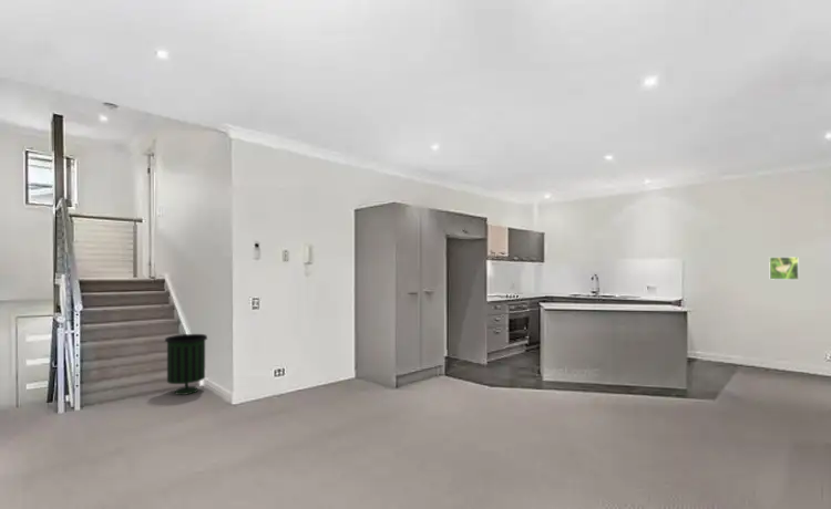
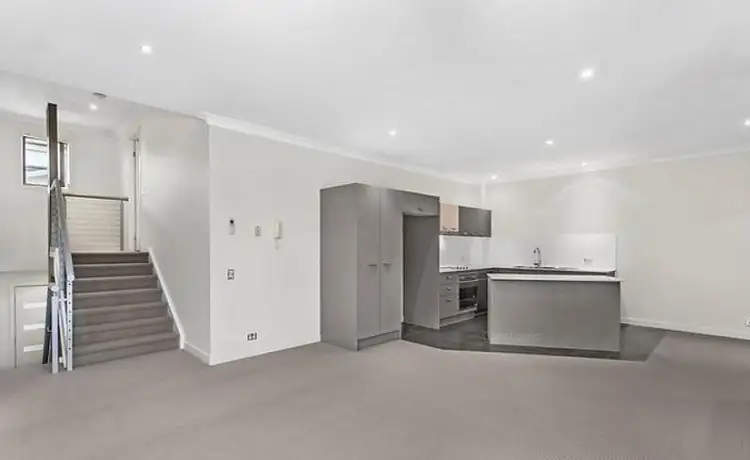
- trash can (186, 364)
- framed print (783, 268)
